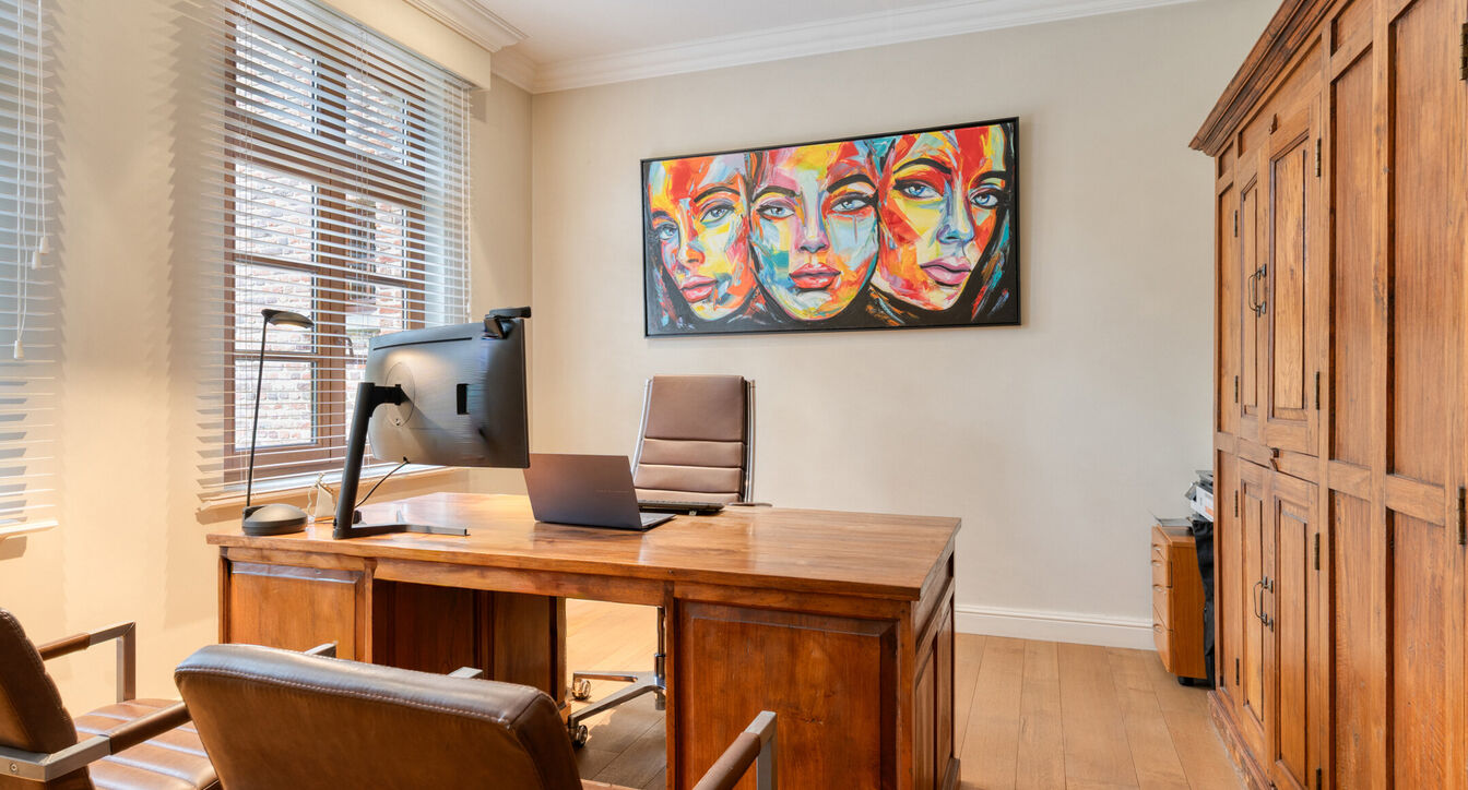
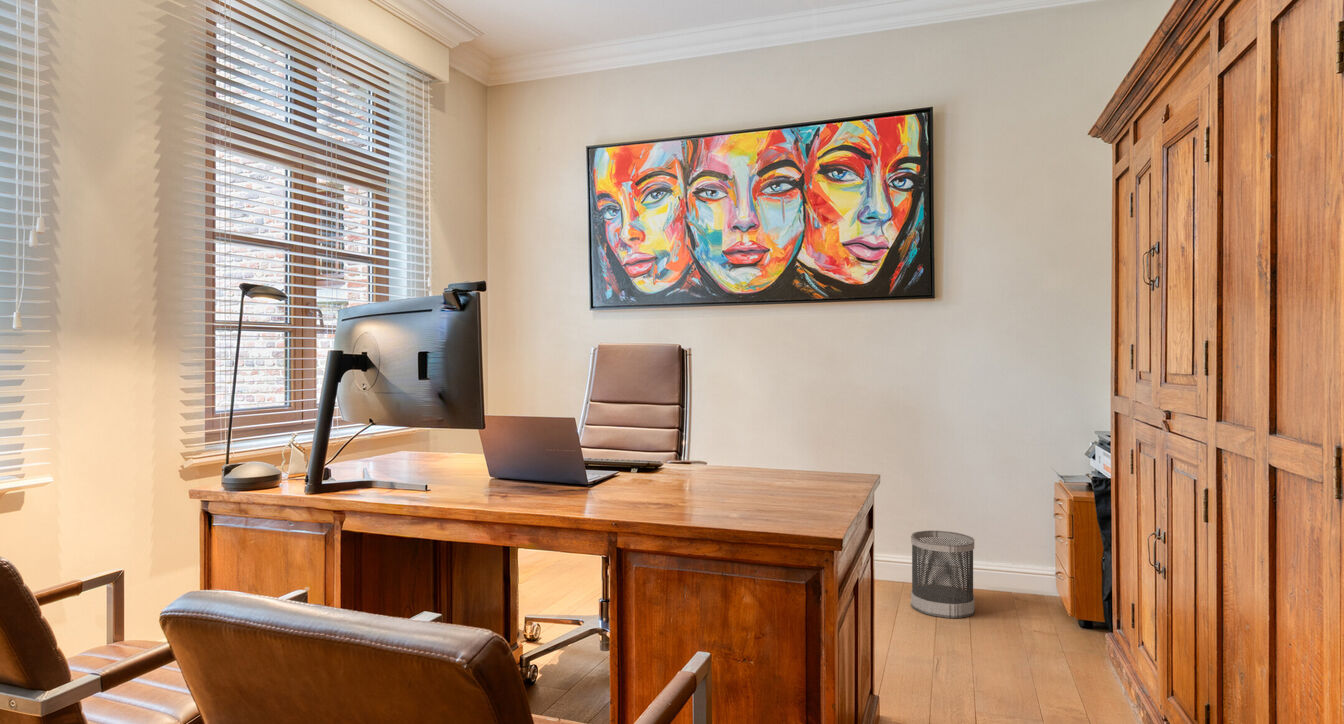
+ wastebasket (942, 572)
